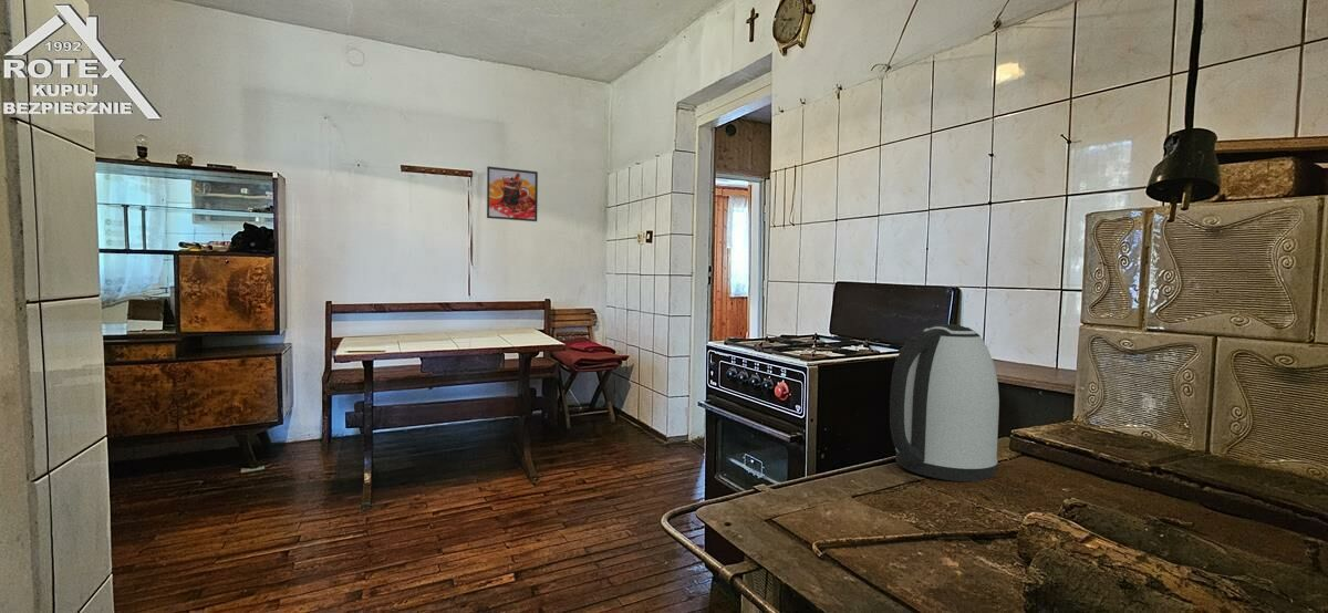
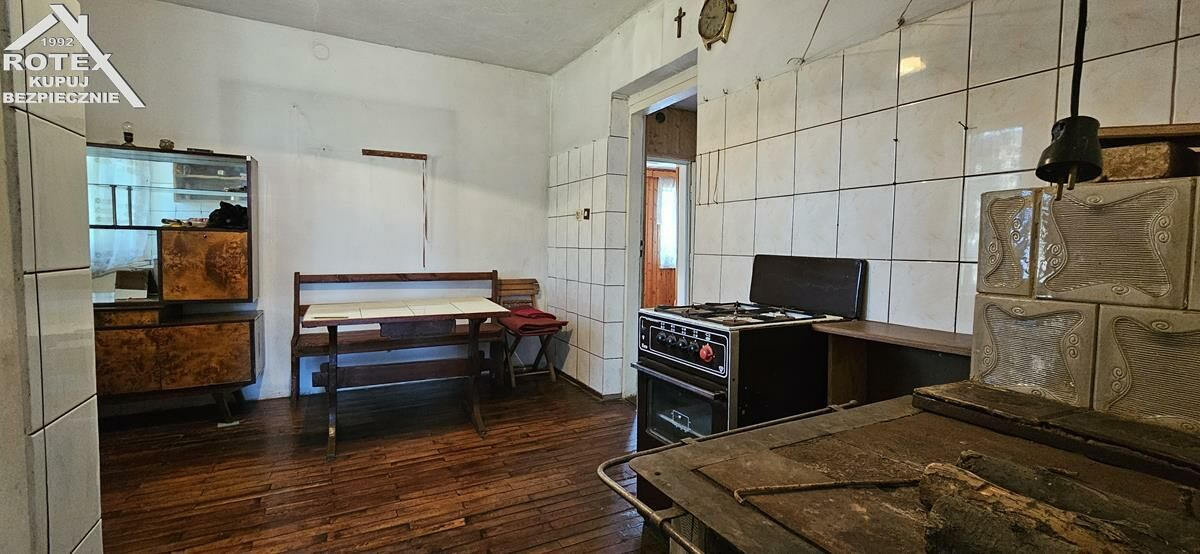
- kettle (936, 396)
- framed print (512, 194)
